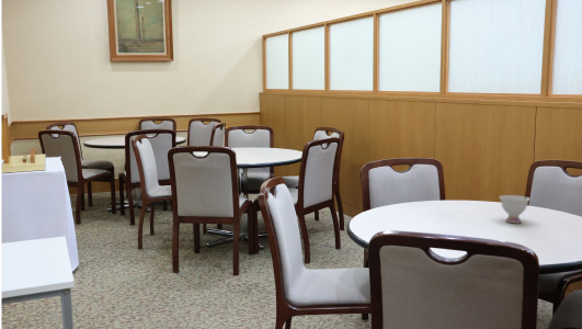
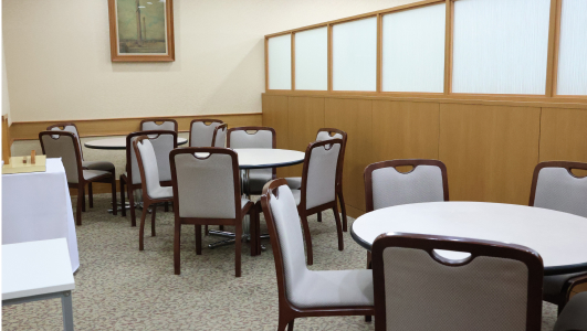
- teacup (513, 208)
